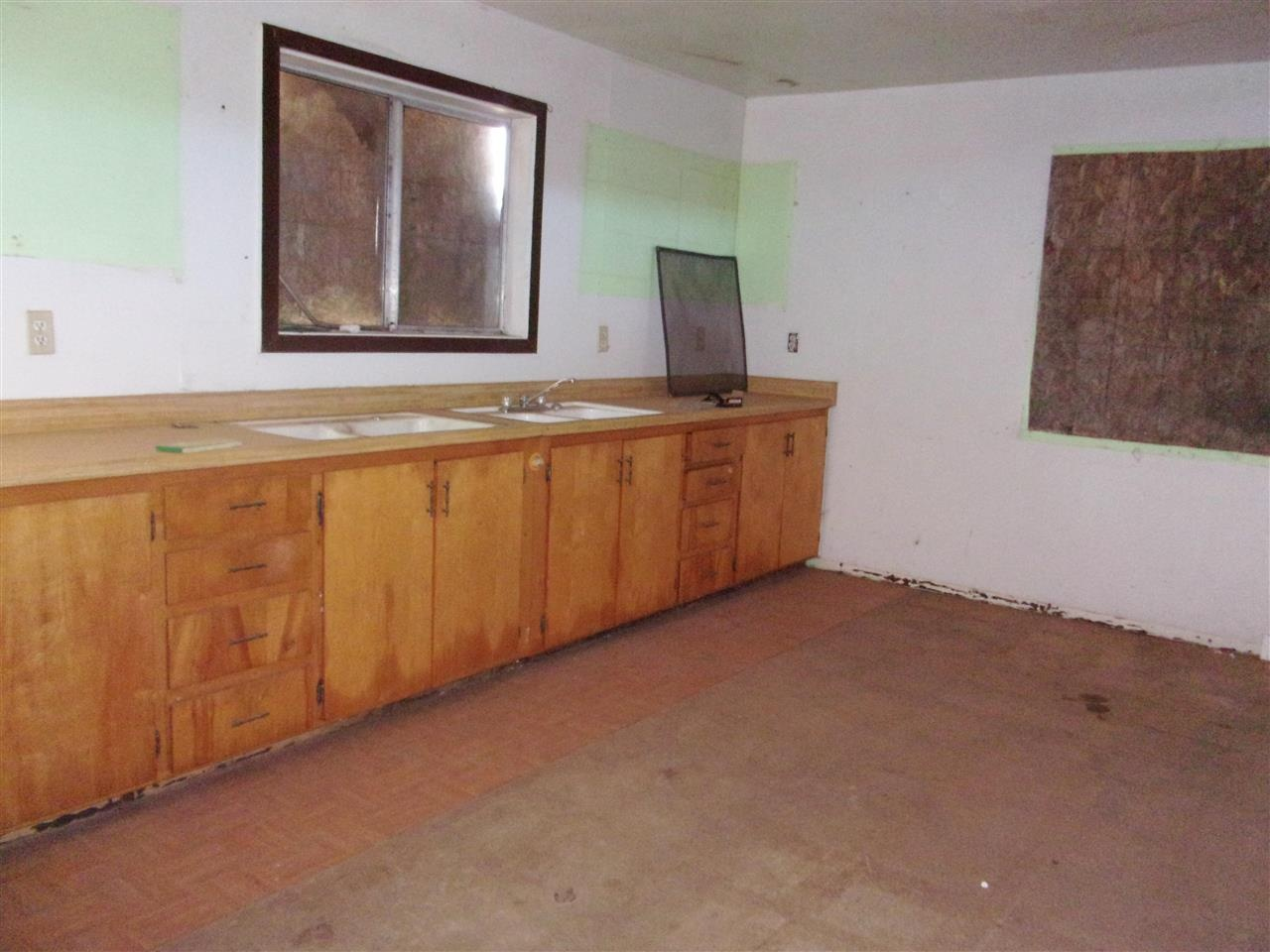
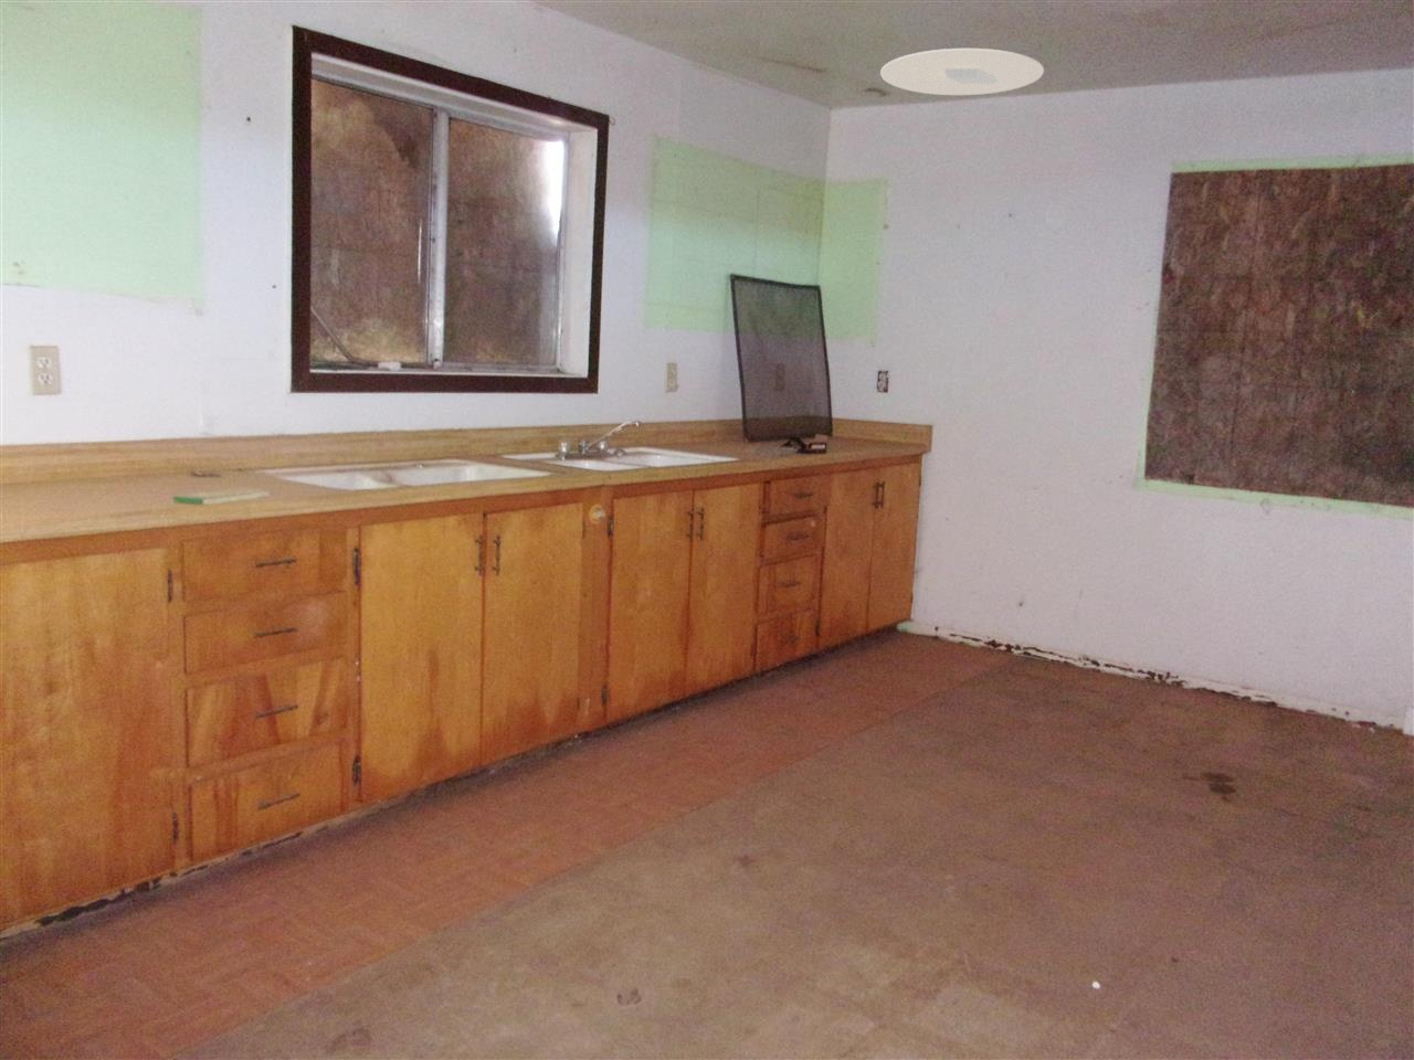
+ ceiling light (961, 66)
